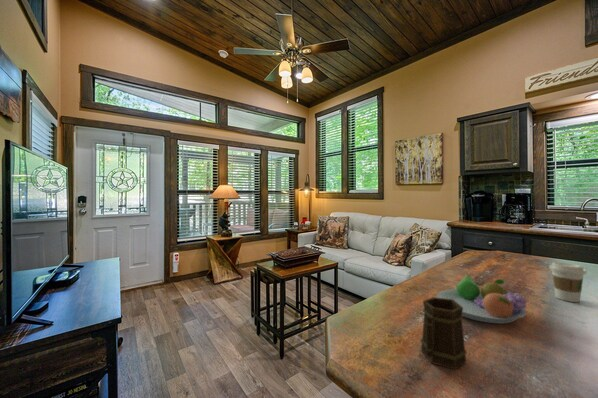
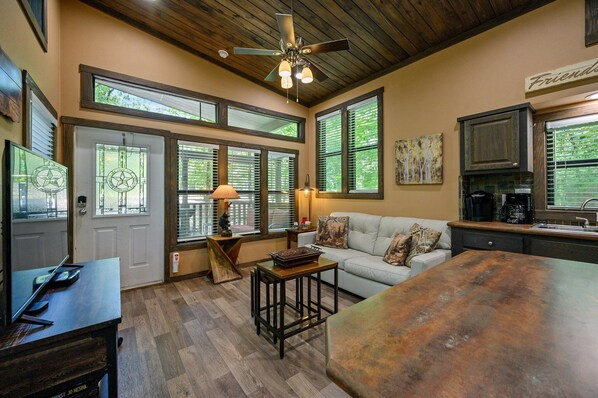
- coffee cup (567, 281)
- mug (441, 330)
- fruit bowl (478, 294)
